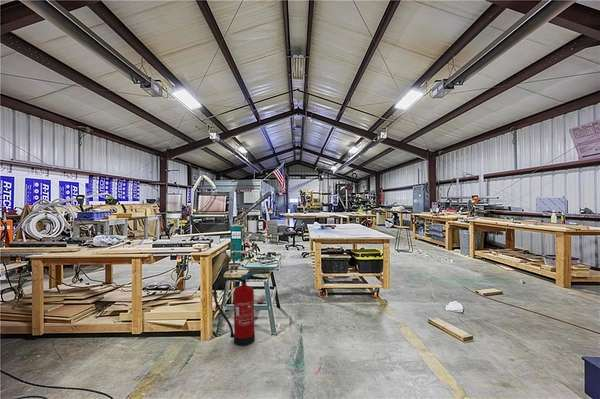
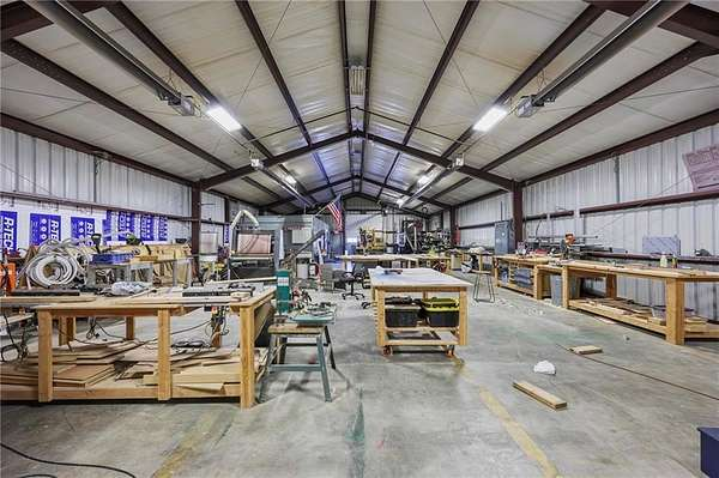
- fire extinguisher (238, 305)
